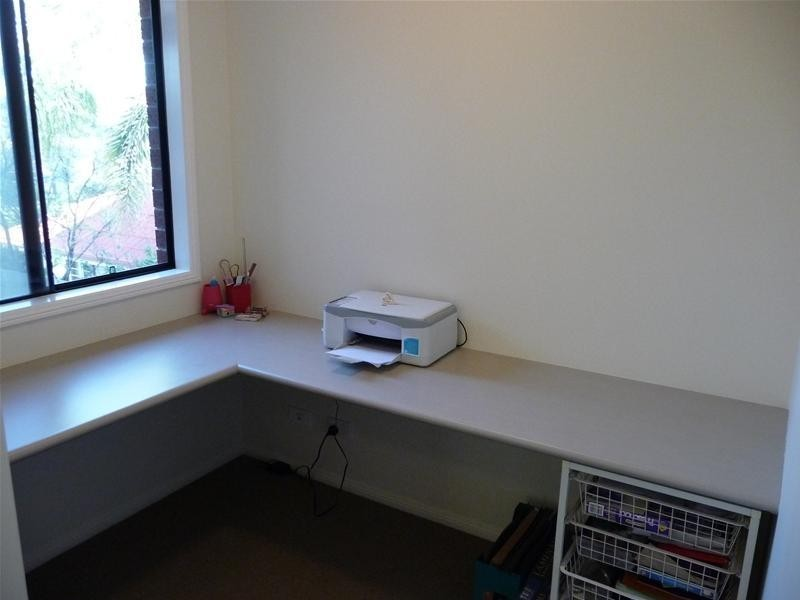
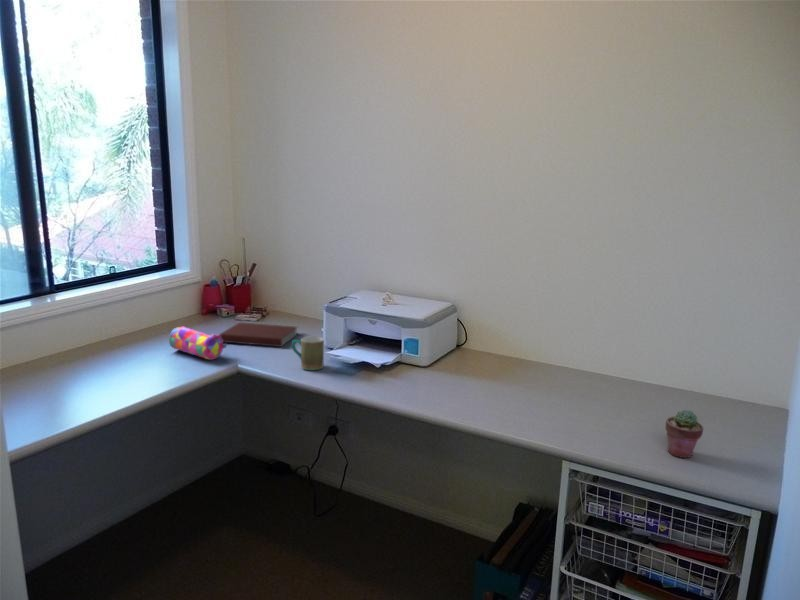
+ potted succulent (683, 432)
+ notebook (259, 334)
+ mug (307, 352)
+ pencil case (197, 342)
